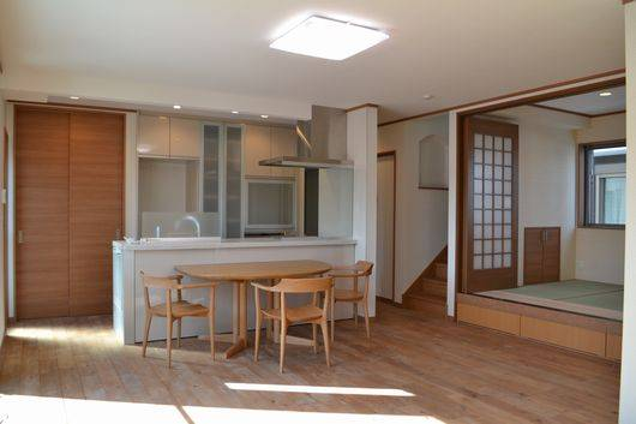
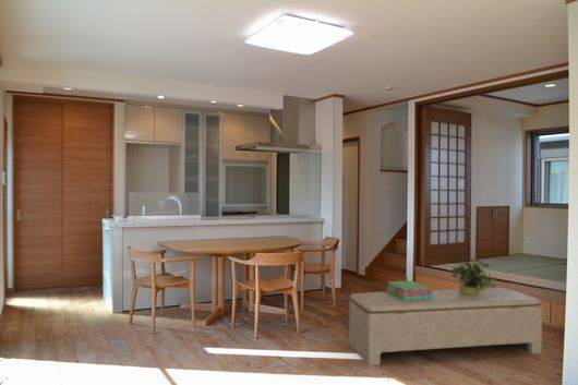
+ stack of books (408, 289)
+ bench (443, 322)
+ potted plant (472, 274)
